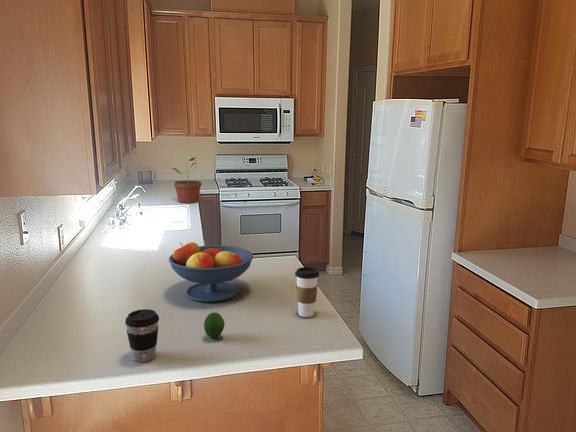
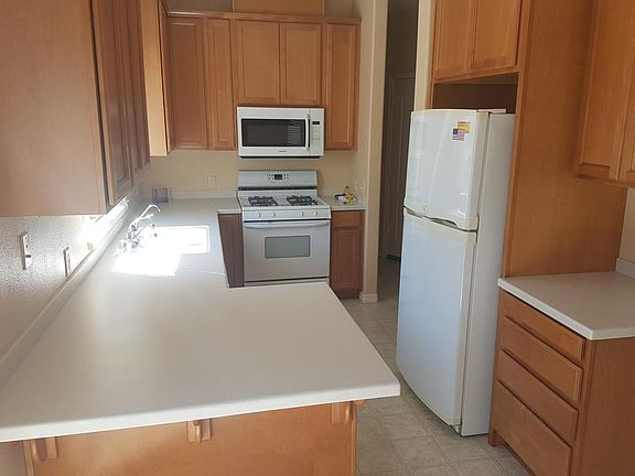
- fruit bowl (211, 267)
- coffee cup (306, 292)
- coffee cup (143, 335)
- potted plant (187, 179)
- fruit (214, 325)
